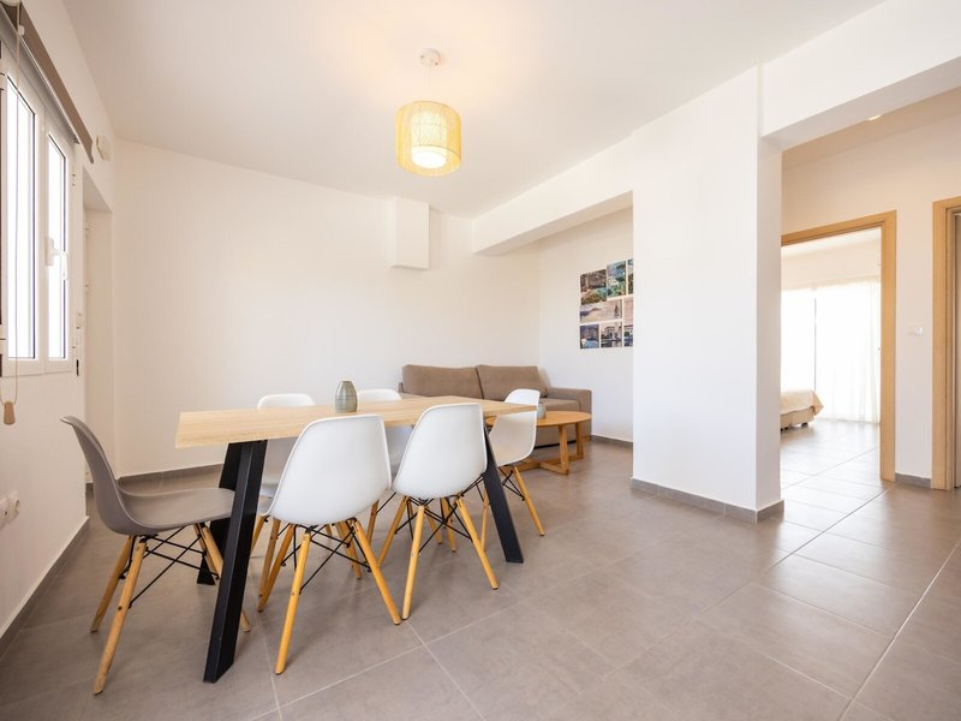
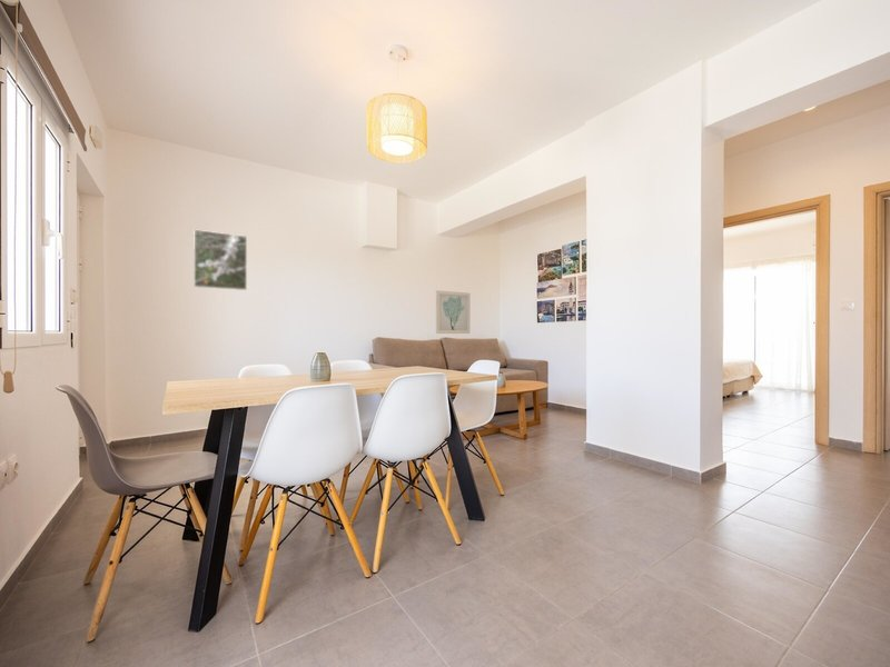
+ wall art (453, 312)
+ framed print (220, 260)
